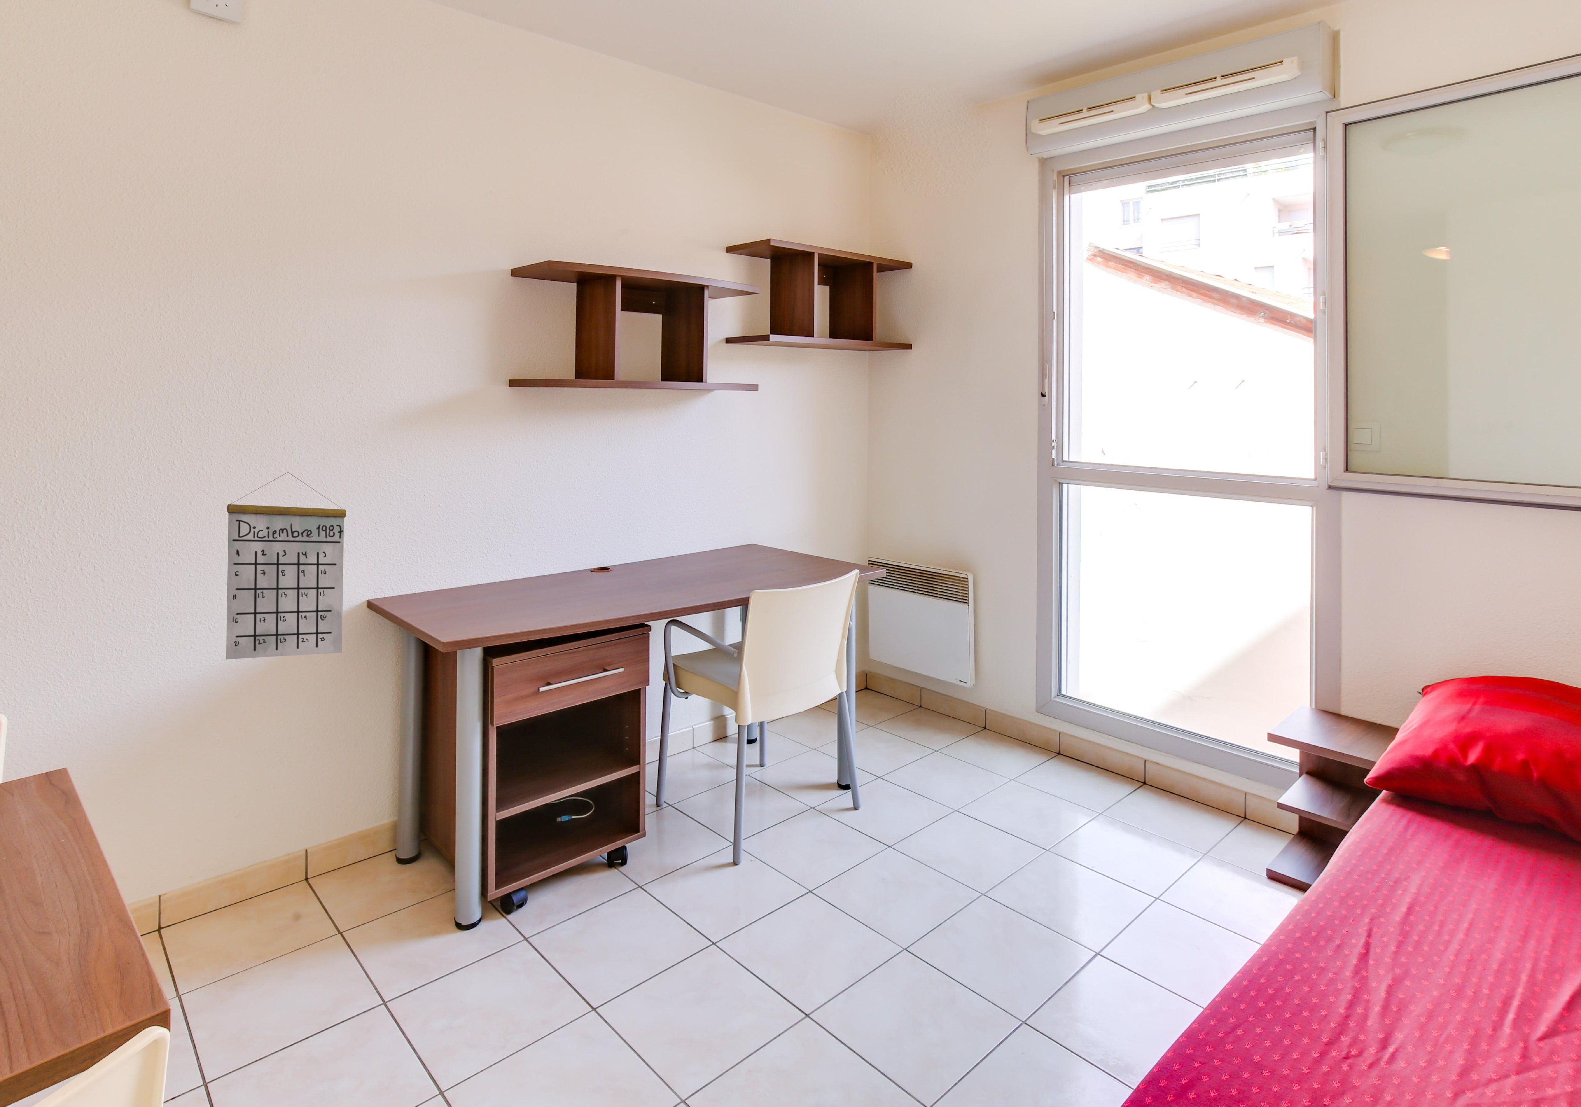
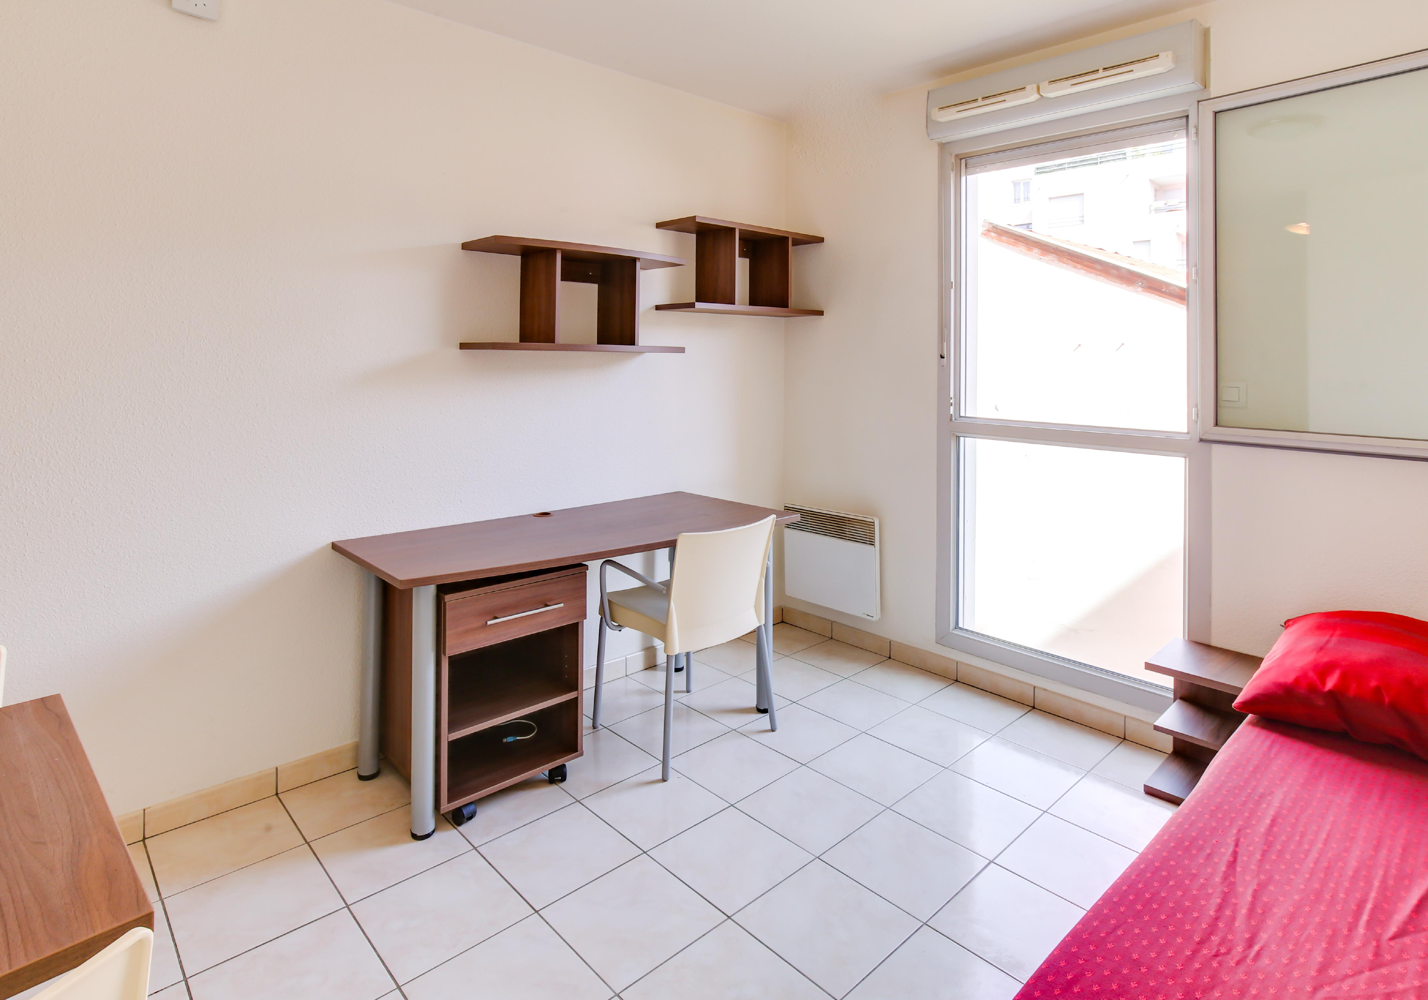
- calendar (288, 563)
